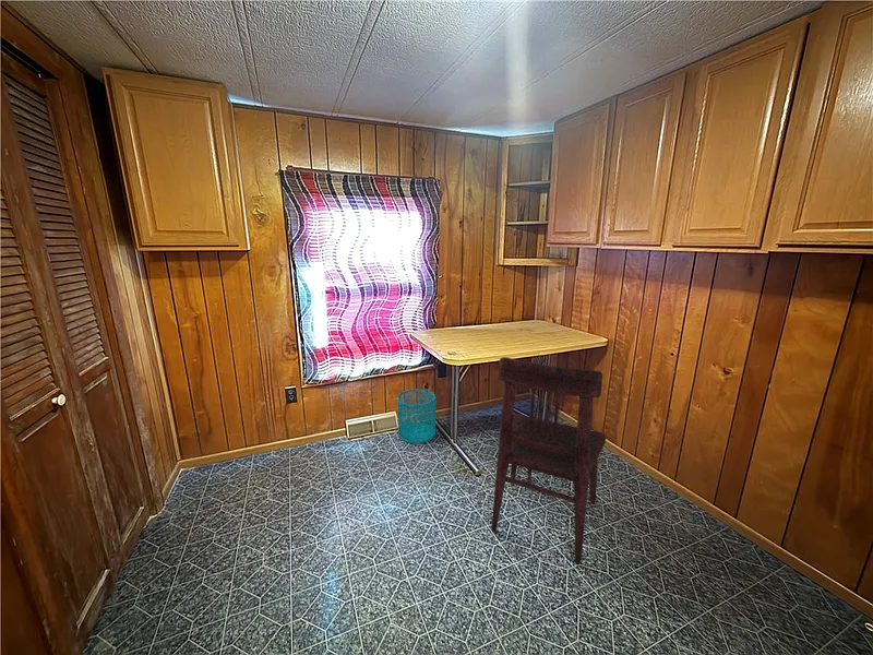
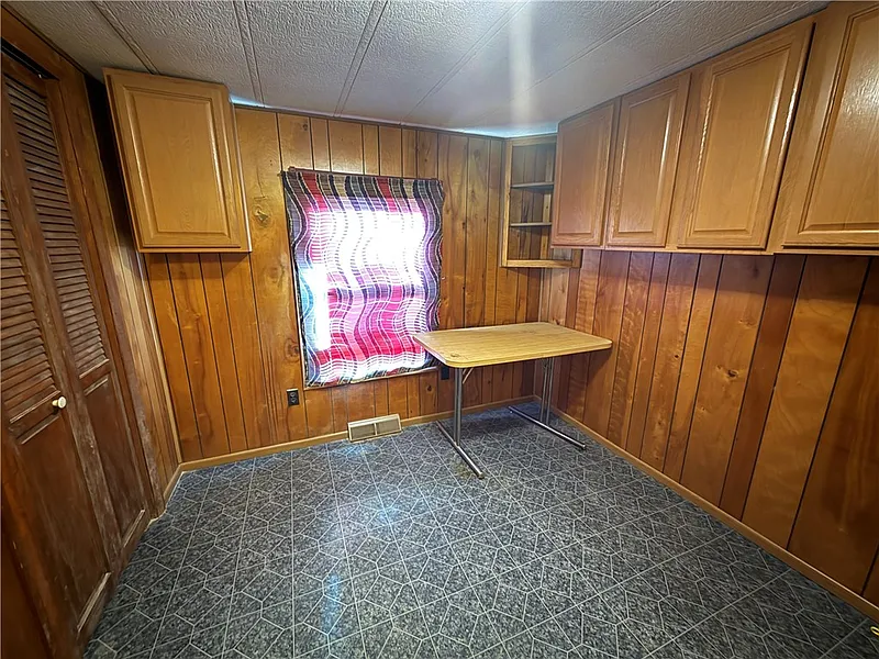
- dining chair (549, 438)
- wastebasket (416, 415)
